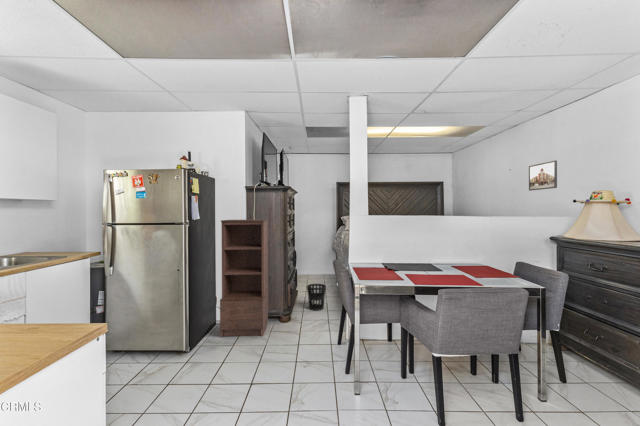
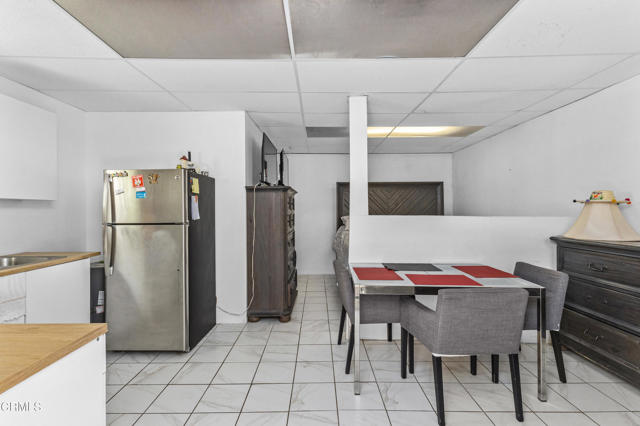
- shelving unit (245, 275)
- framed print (542, 176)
- wastebasket (316, 297)
